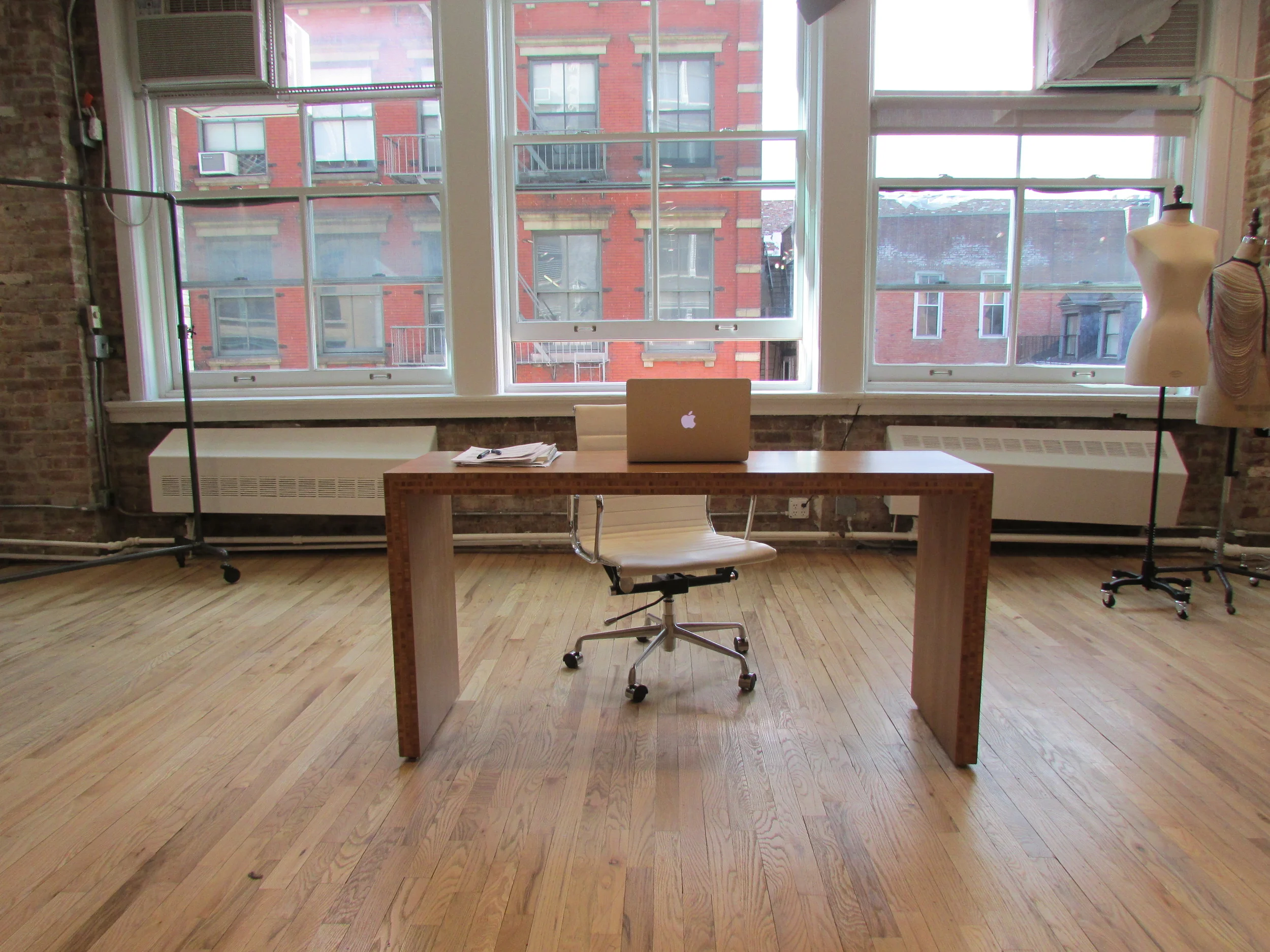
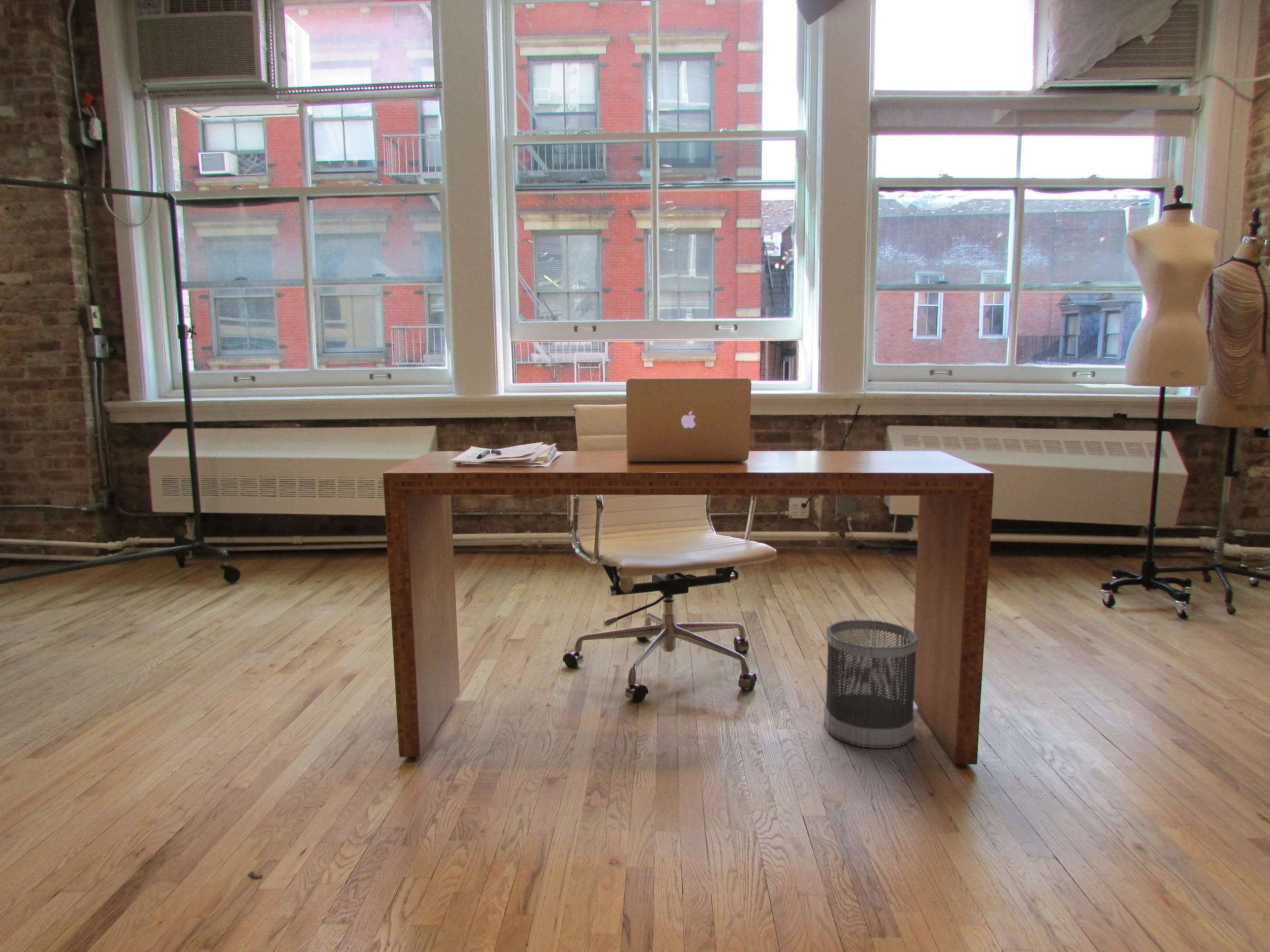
+ wastebasket (870, 681)
